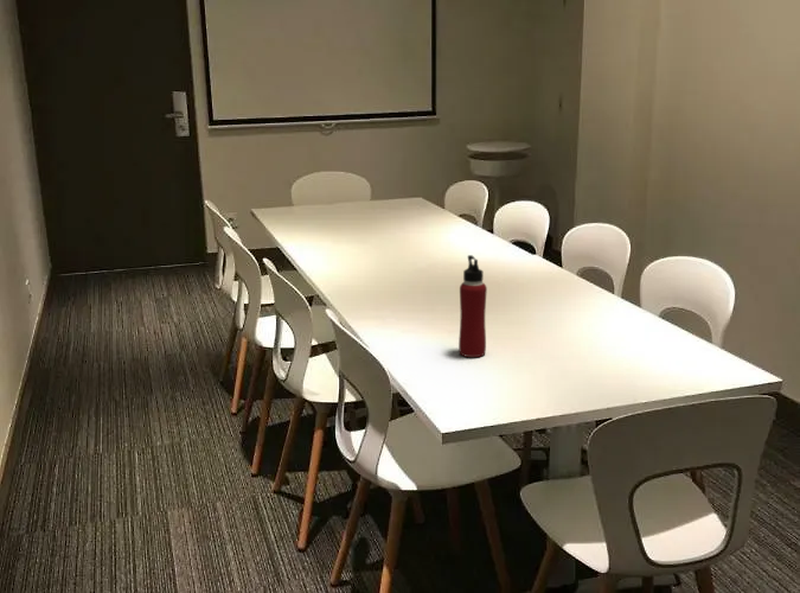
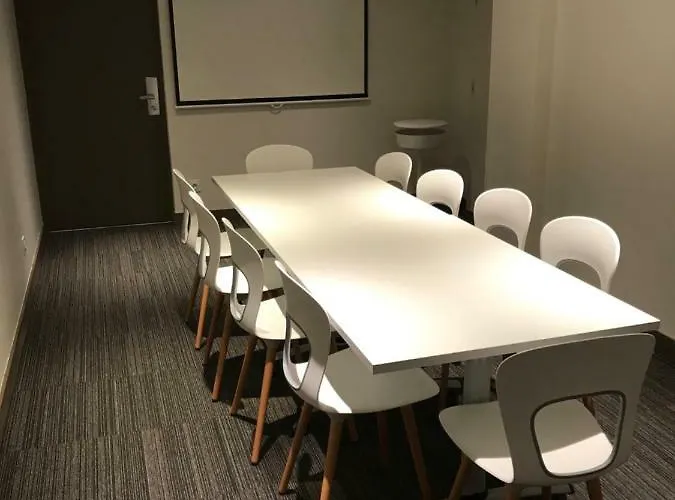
- water bottle (473, 305)
